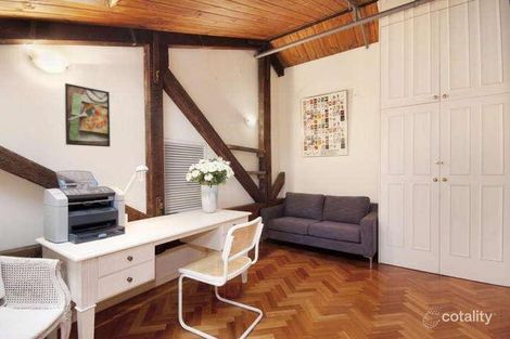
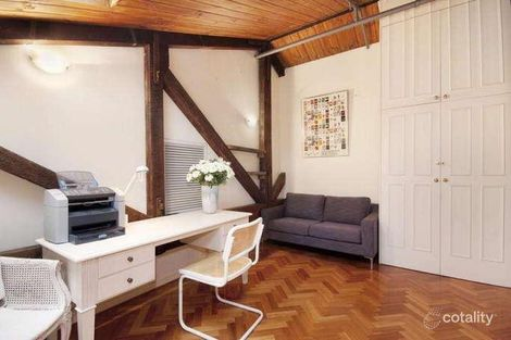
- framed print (88, 116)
